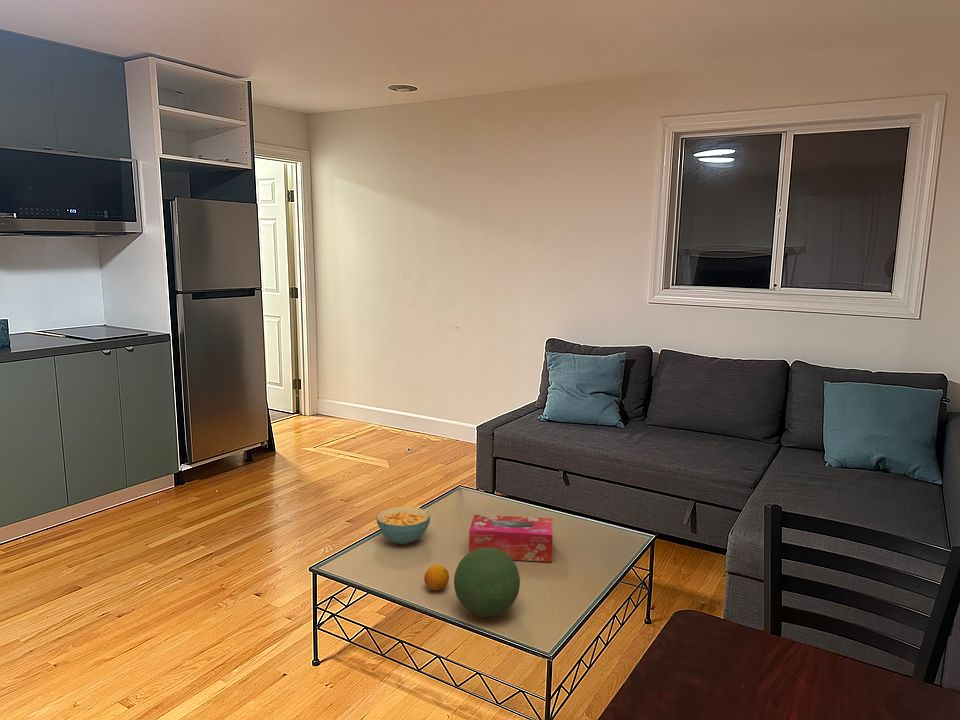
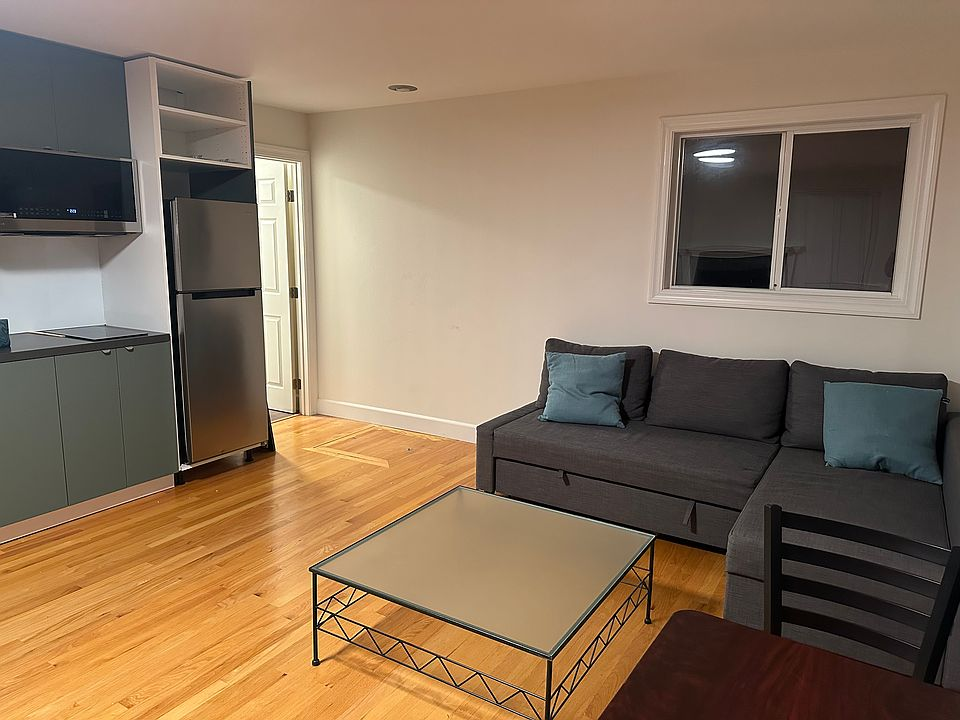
- cereal bowl (403, 528)
- tissue box (511, 537)
- decorative orb (486, 581)
- fruit (436, 577)
